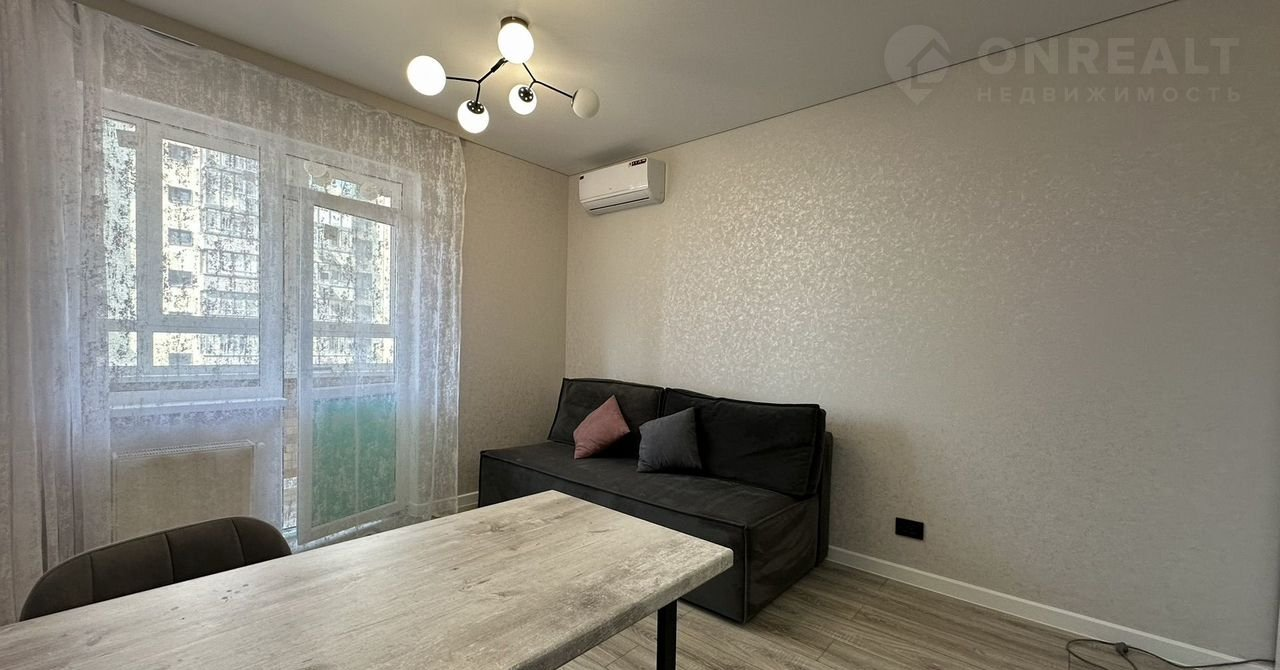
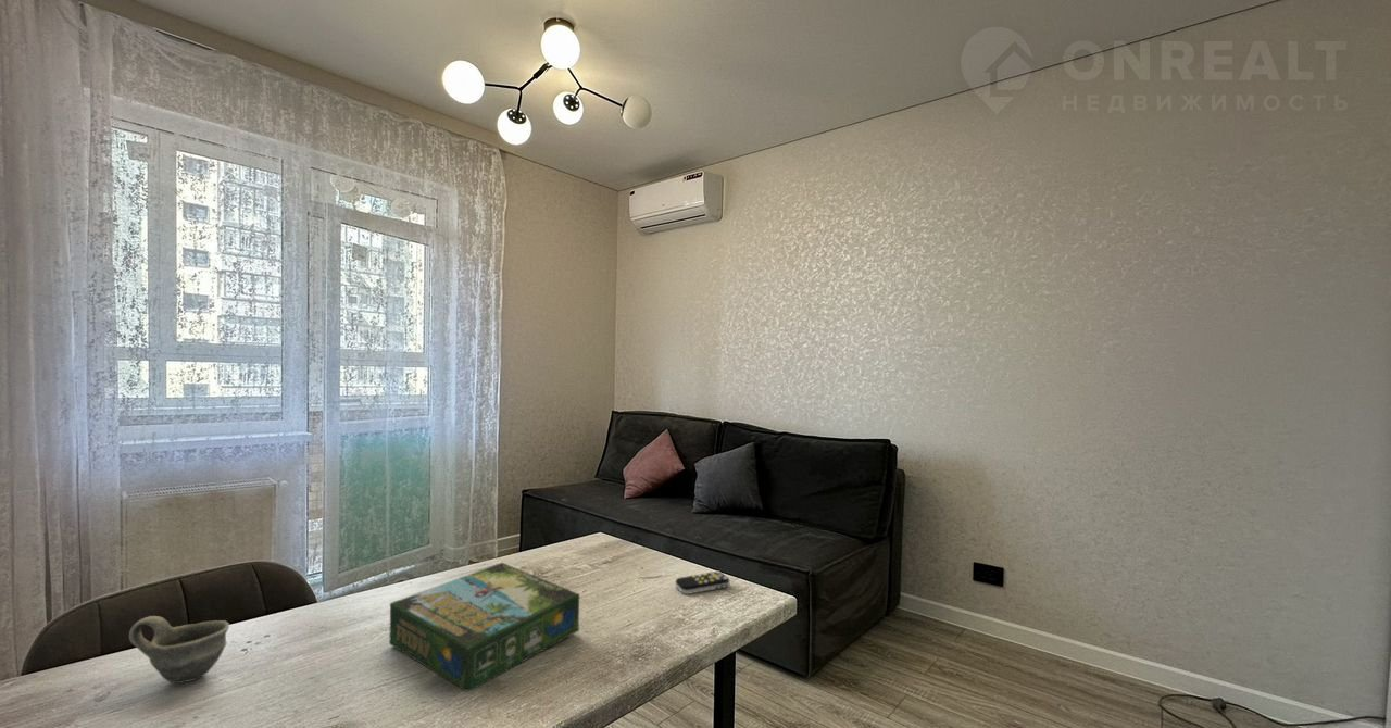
+ cup (185, 644)
+ board game (487, 617)
+ remote control (702, 581)
